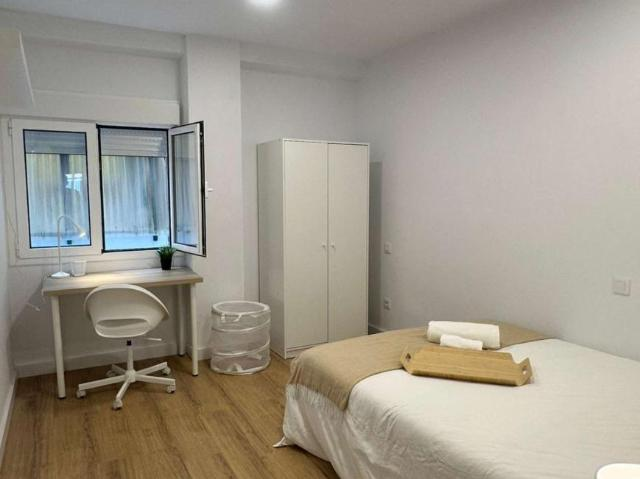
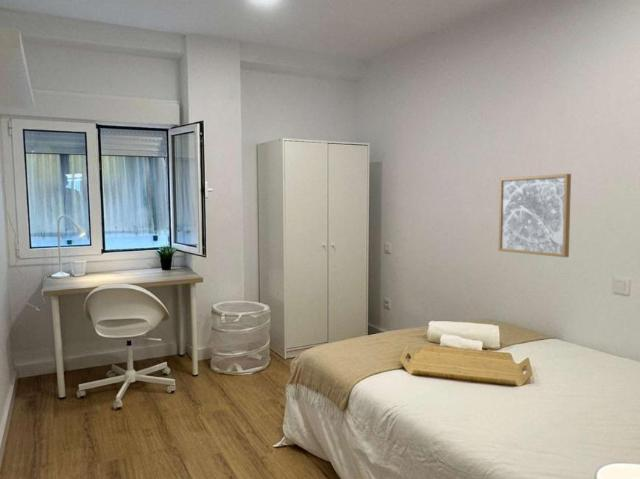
+ wall art (532, 215)
